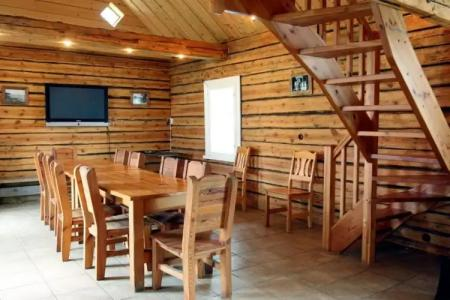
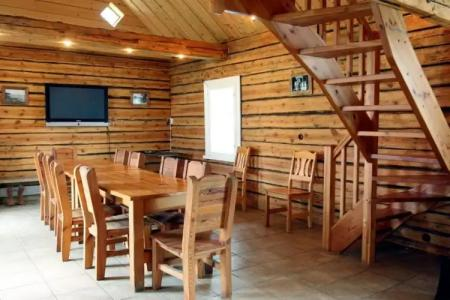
+ boots (18, 194)
